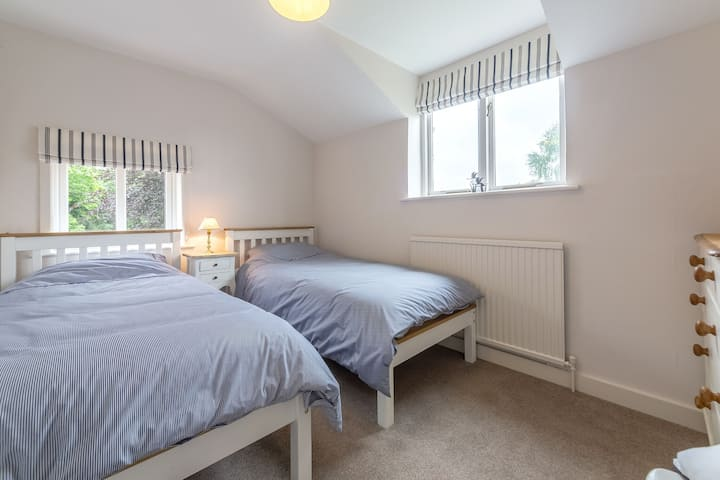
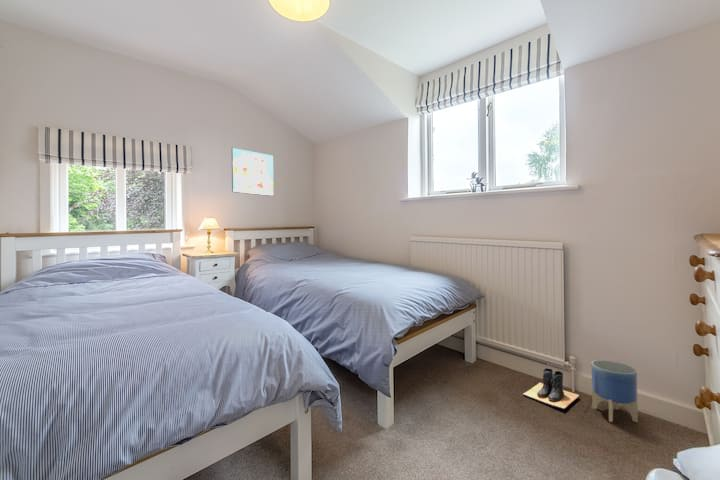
+ planter (613, 390)
+ wall art (253, 172)
+ boots (550, 384)
